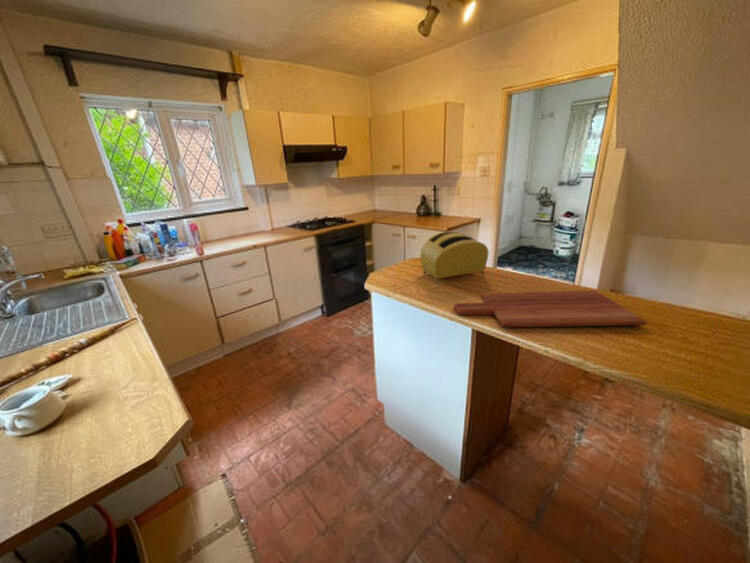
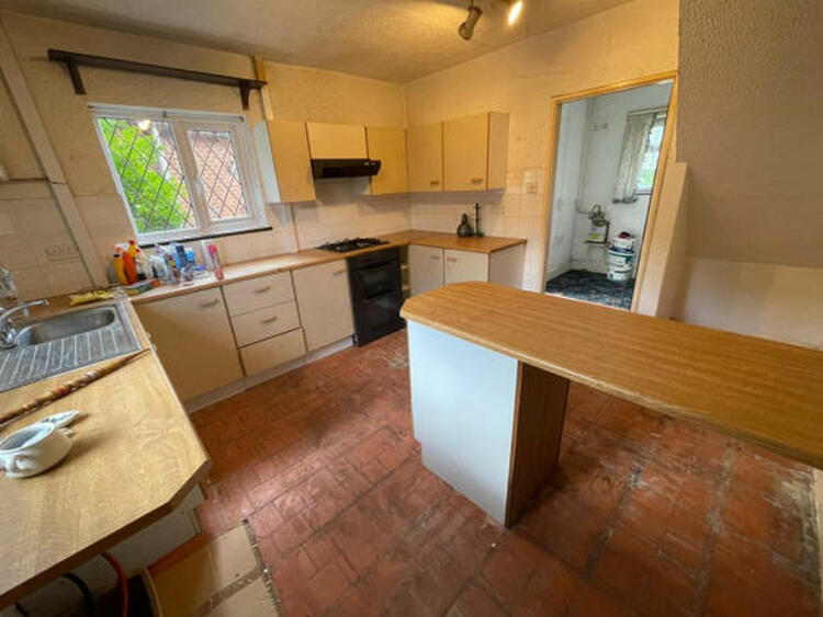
- toaster (454, 255)
- cutting board (548, 307)
